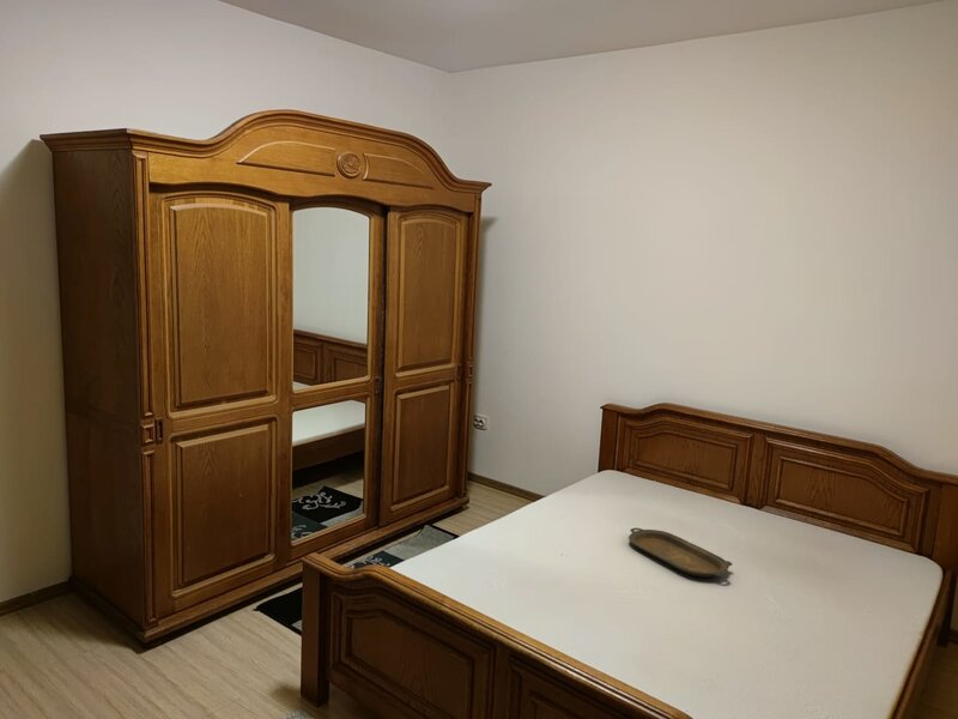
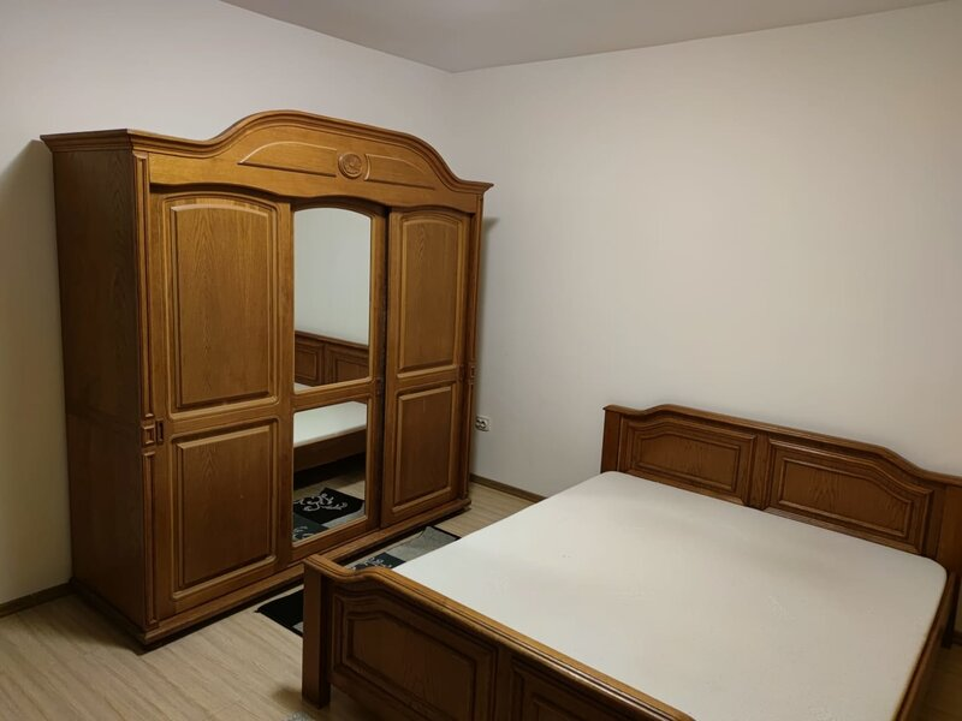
- serving tray (675, 552)
